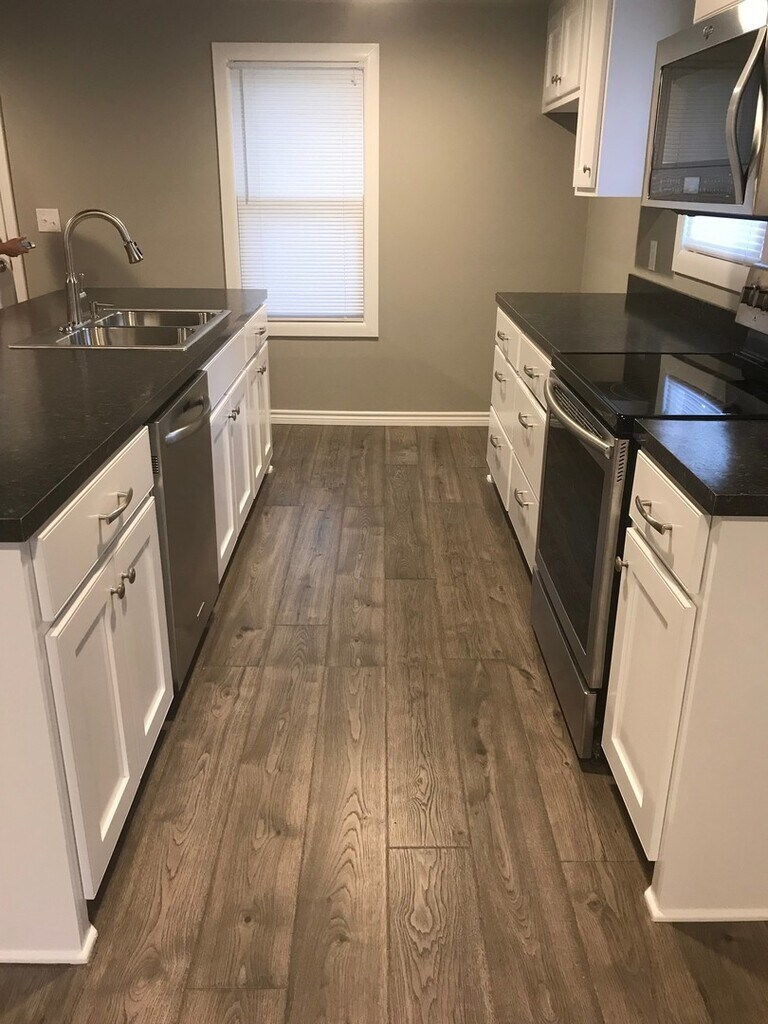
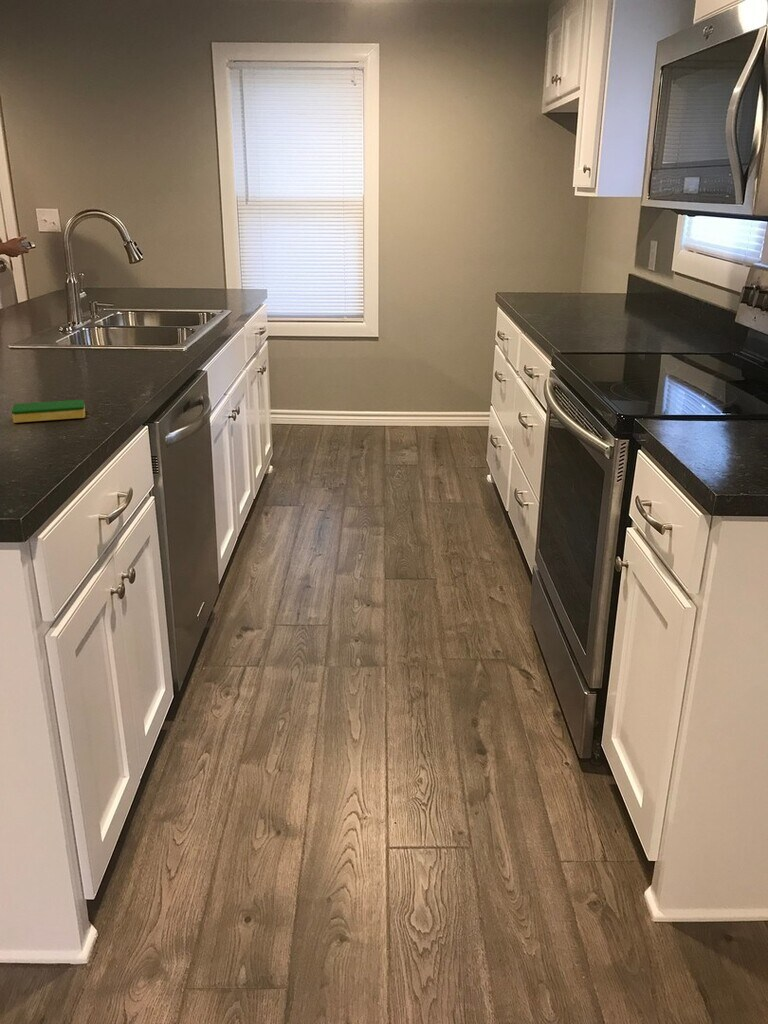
+ dish sponge (49, 410)
